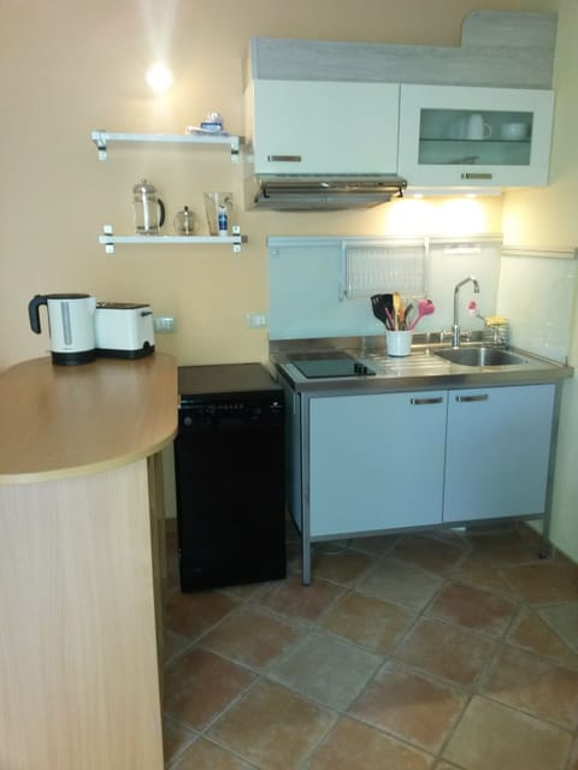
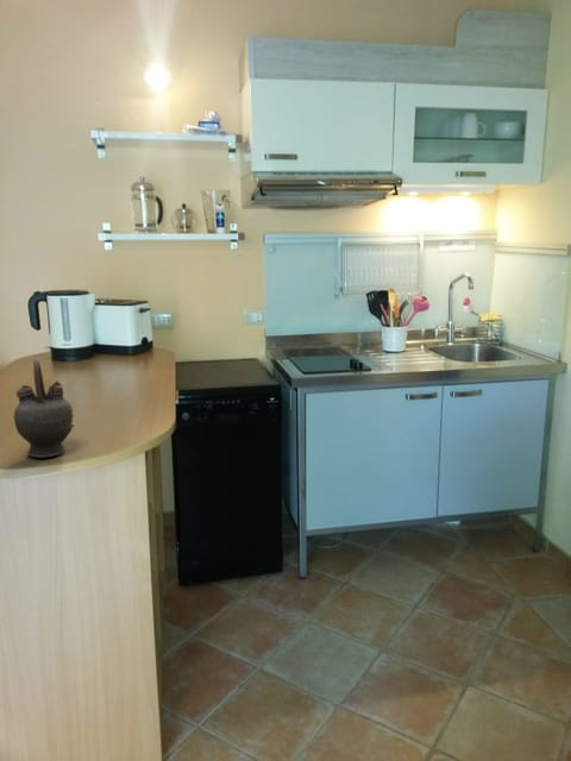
+ teapot (44, 405)
